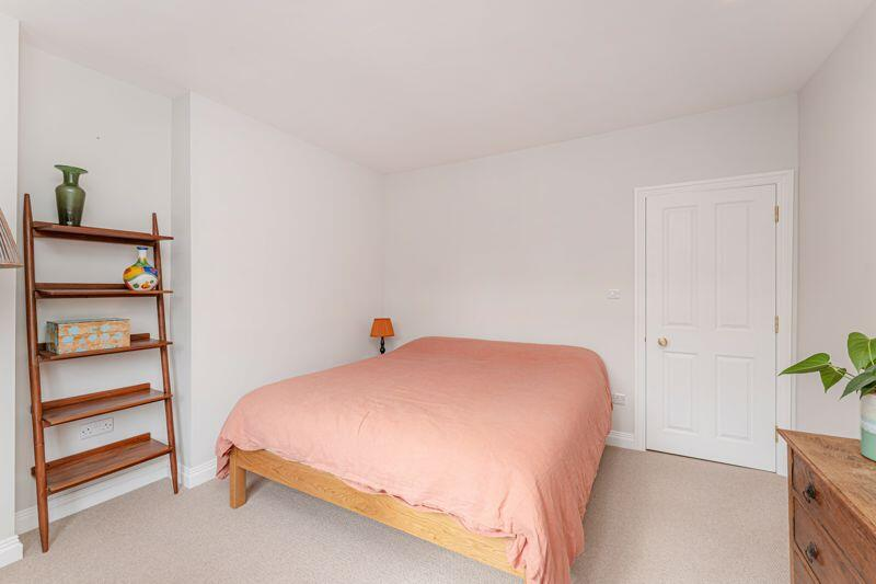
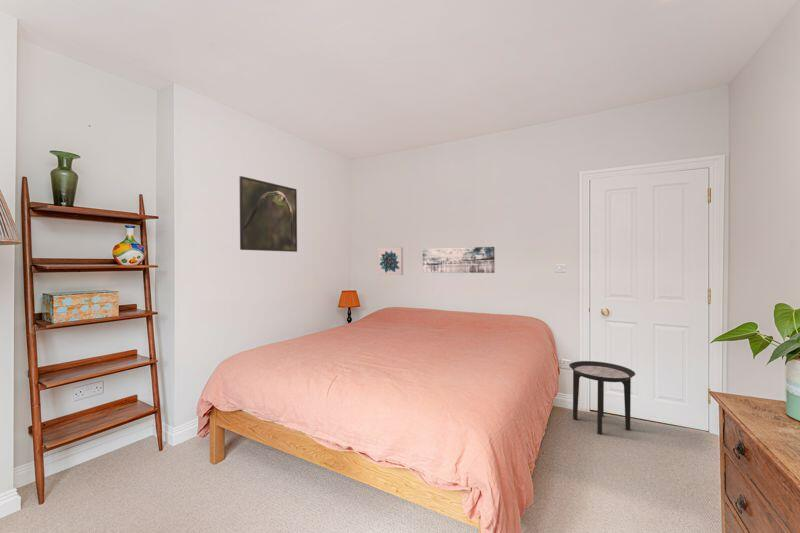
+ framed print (270, 217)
+ wall art (456, 260)
+ side table (601, 396)
+ wall art (390, 261)
